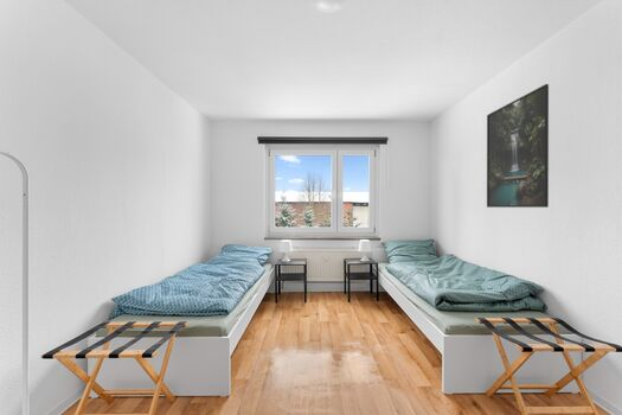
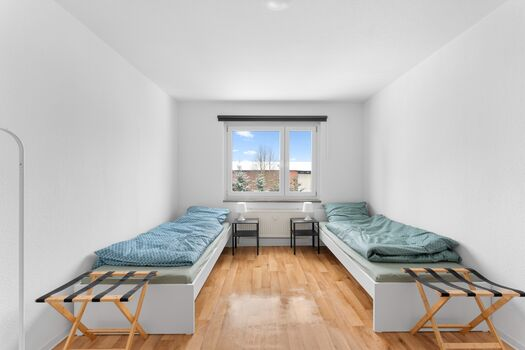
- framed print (513, 154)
